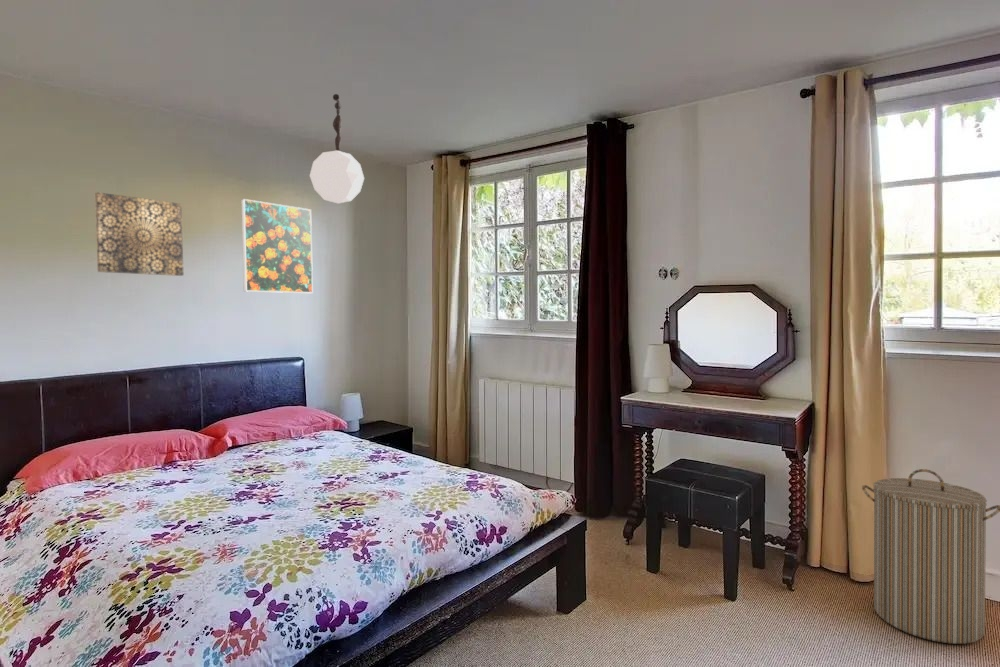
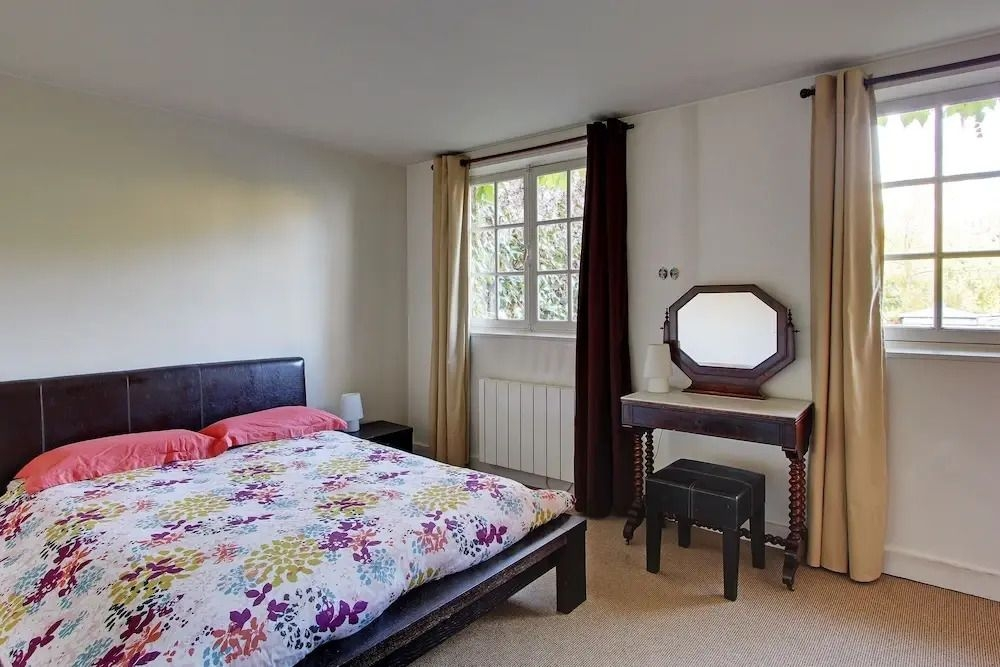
- pendant lamp (336, 149)
- wall art (141, 236)
- laundry hamper (927, 544)
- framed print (278, 248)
